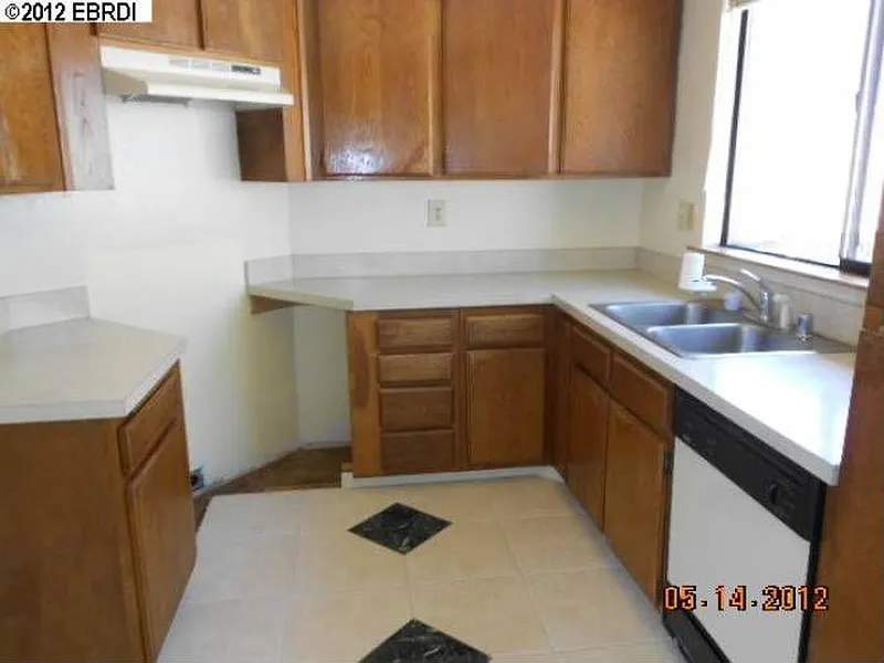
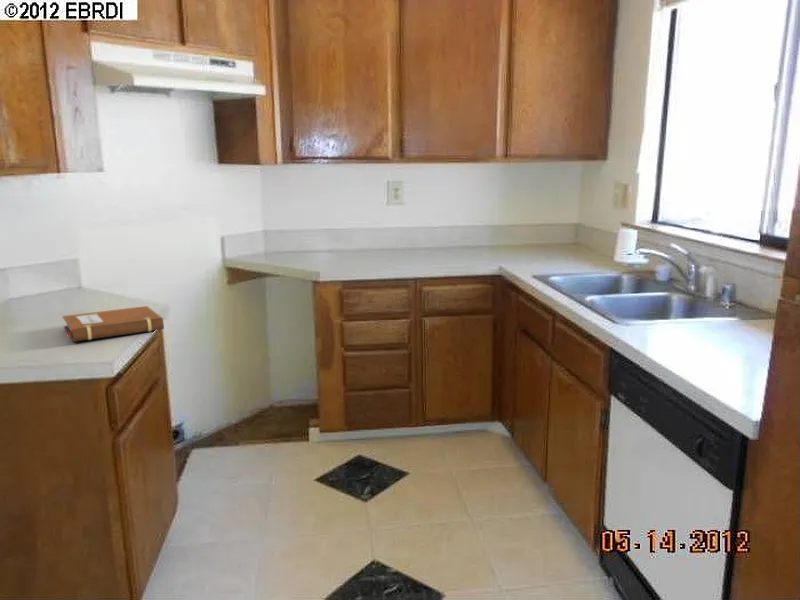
+ notebook (110, 323)
